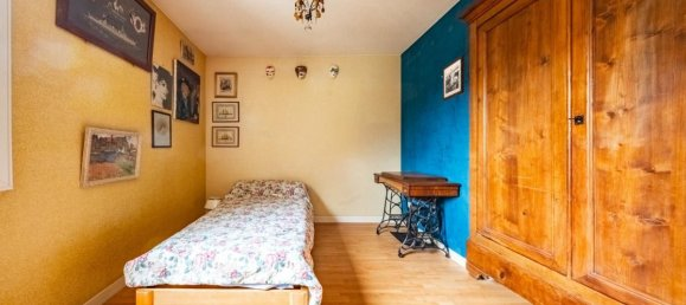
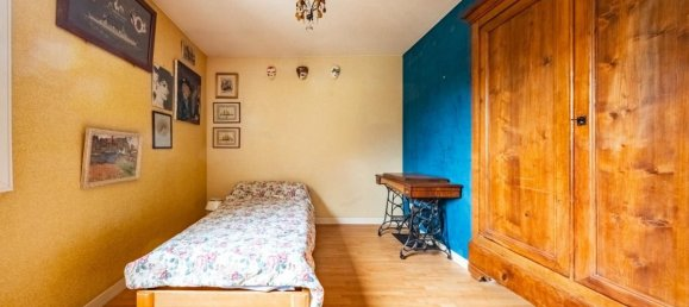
- picture frame (453, 79)
